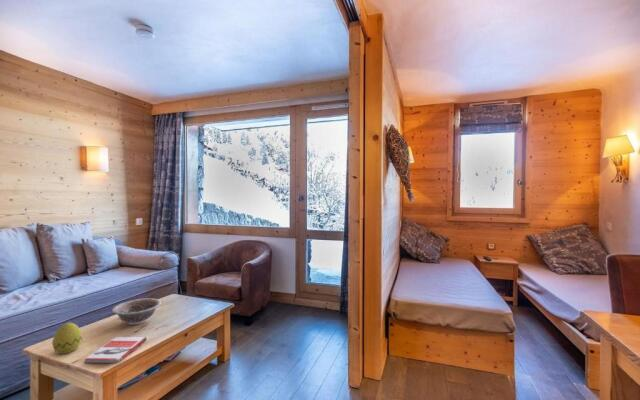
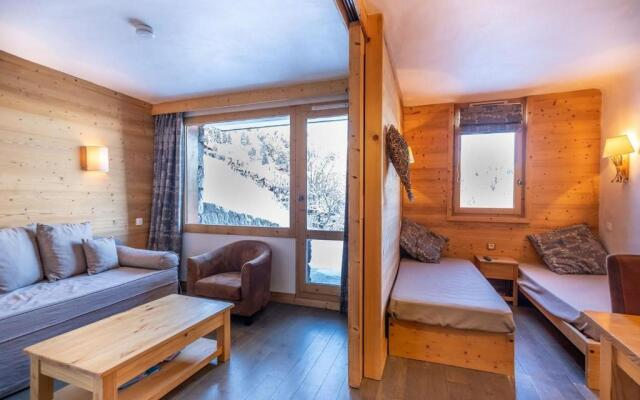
- book (117, 349)
- decorative bowl (137, 313)
- decorative egg (67, 336)
